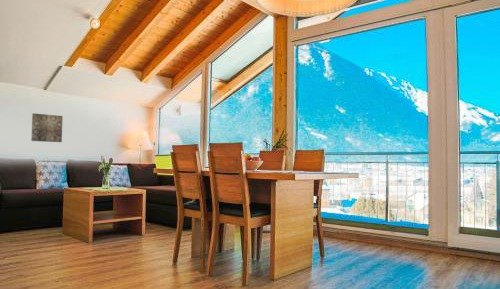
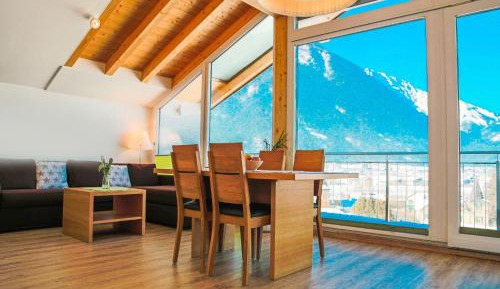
- wall art (47, 128)
